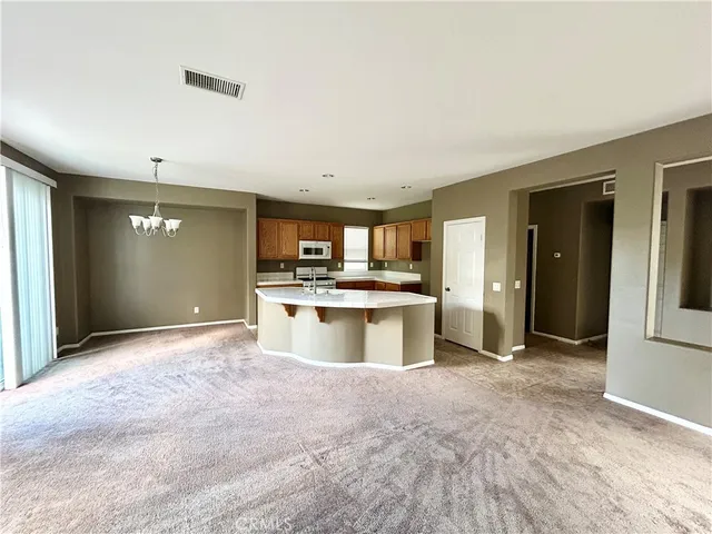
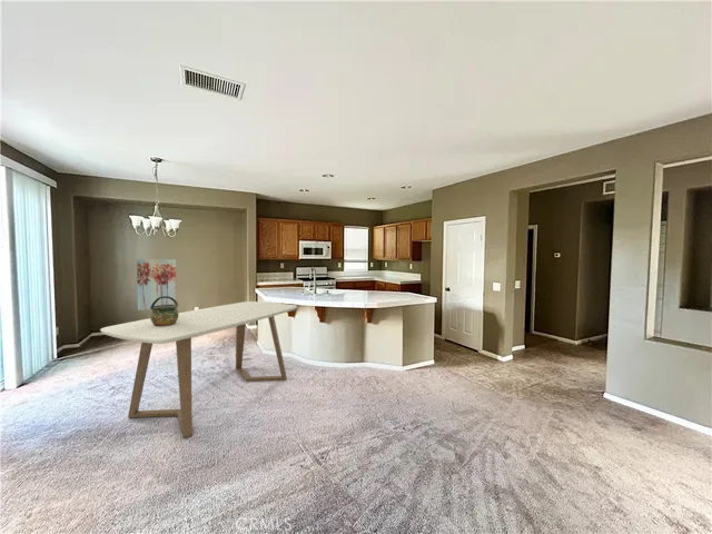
+ dining table (236, 355)
+ wall art (157, 284)
+ ceramic pot (164, 309)
